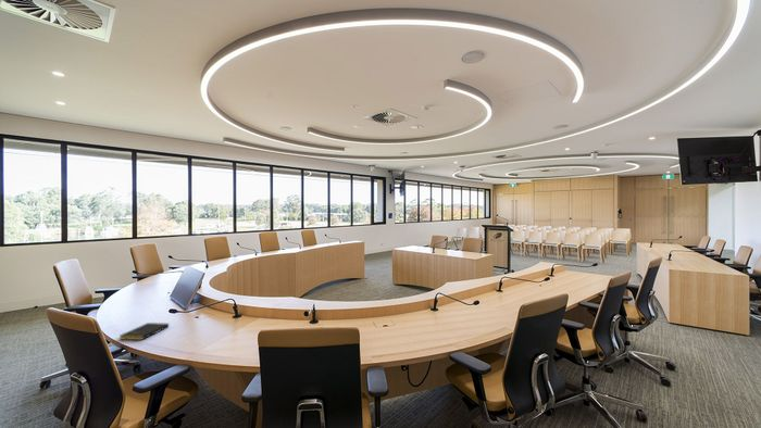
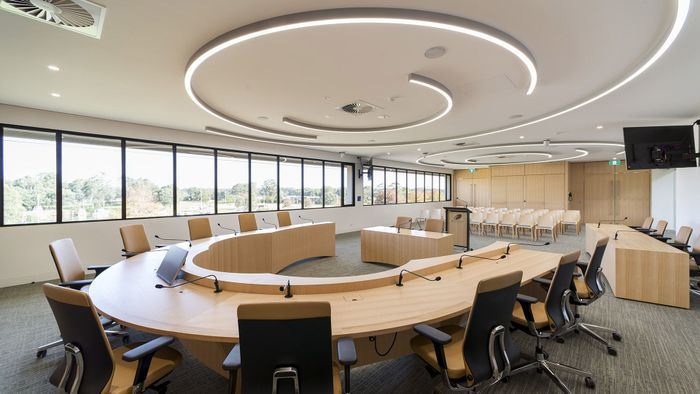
- book (146, 330)
